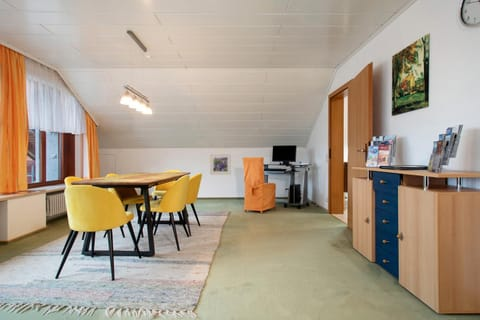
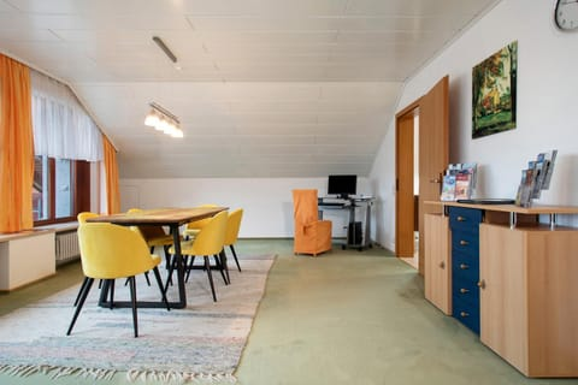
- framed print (220, 164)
